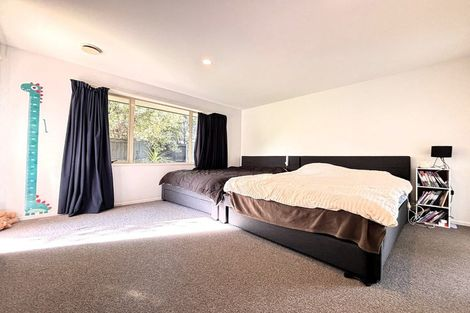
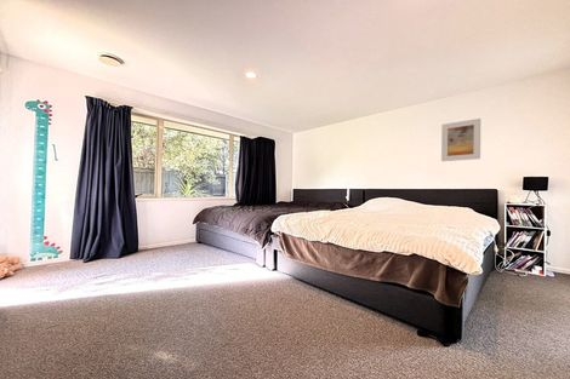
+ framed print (460, 140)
